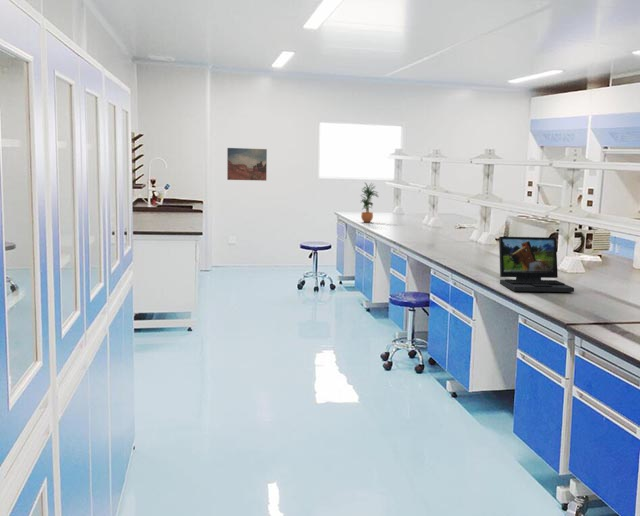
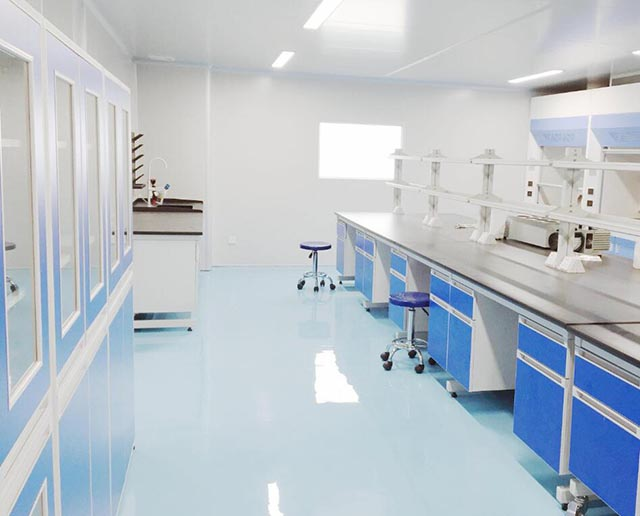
- laptop (535, 262)
- potted plant (369, 202)
- wall art (247, 164)
